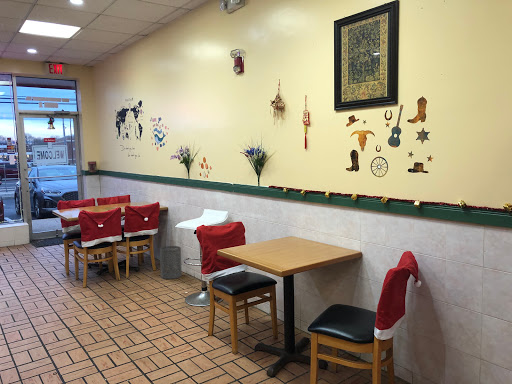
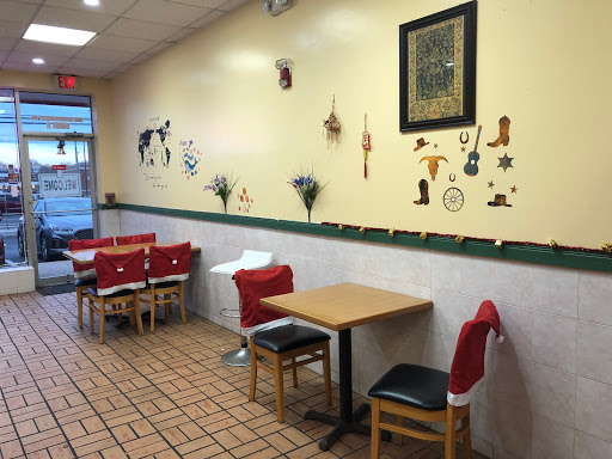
- trash can (170, 262)
